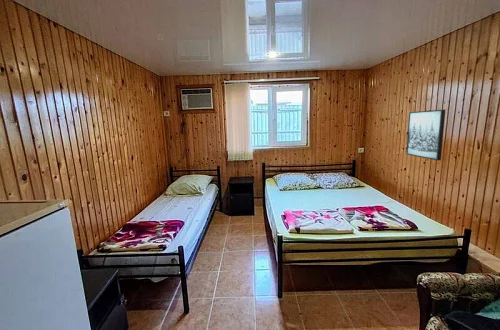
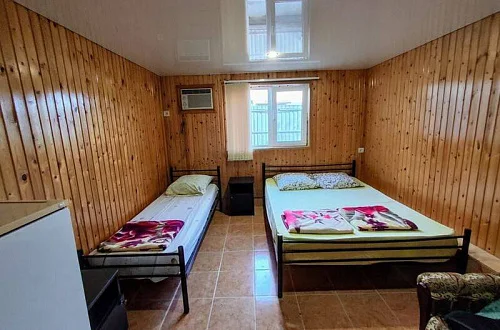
- wall art (423, 134)
